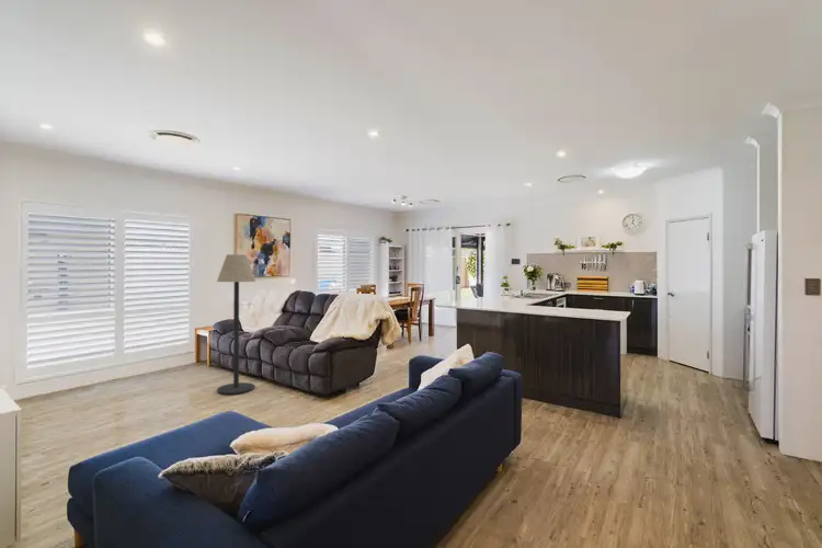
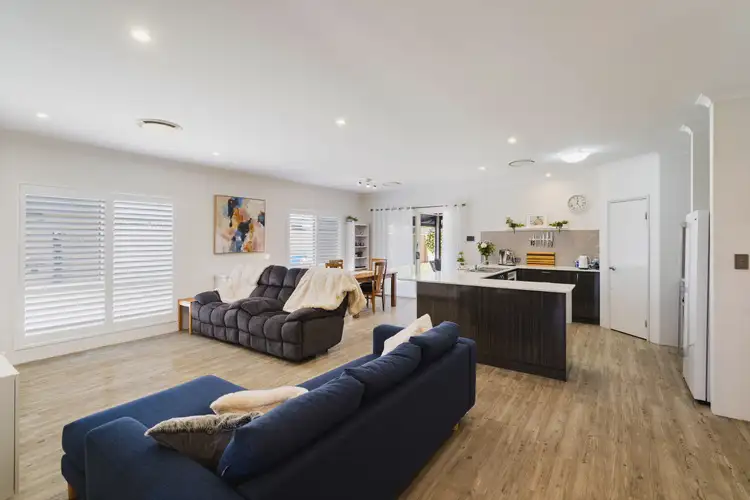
- floor lamp (236, 321)
